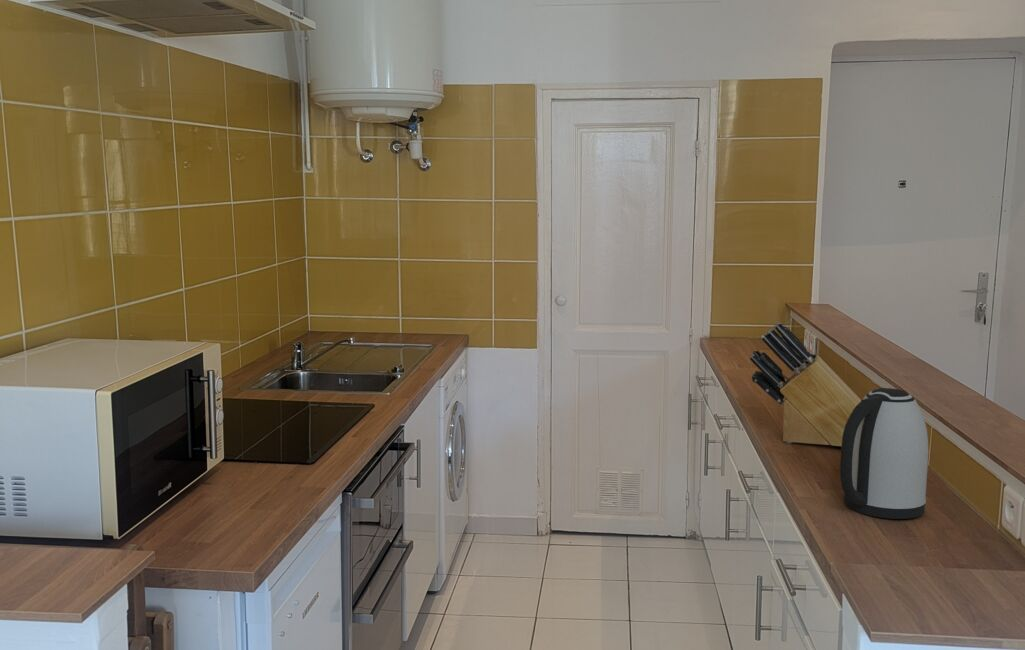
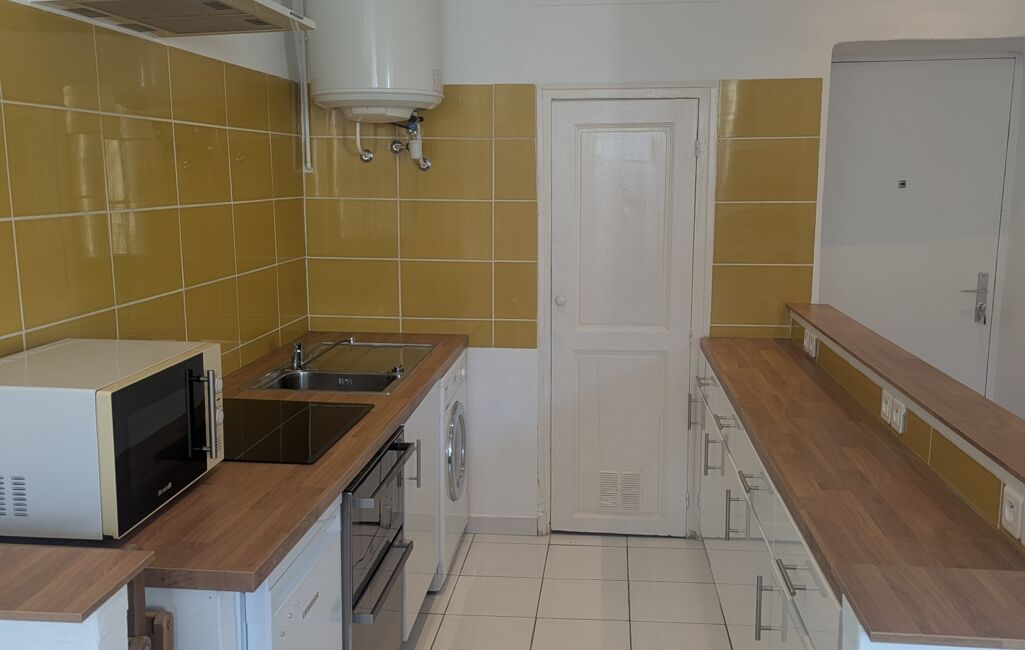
- kettle (878, 450)
- knife block (820, 382)
